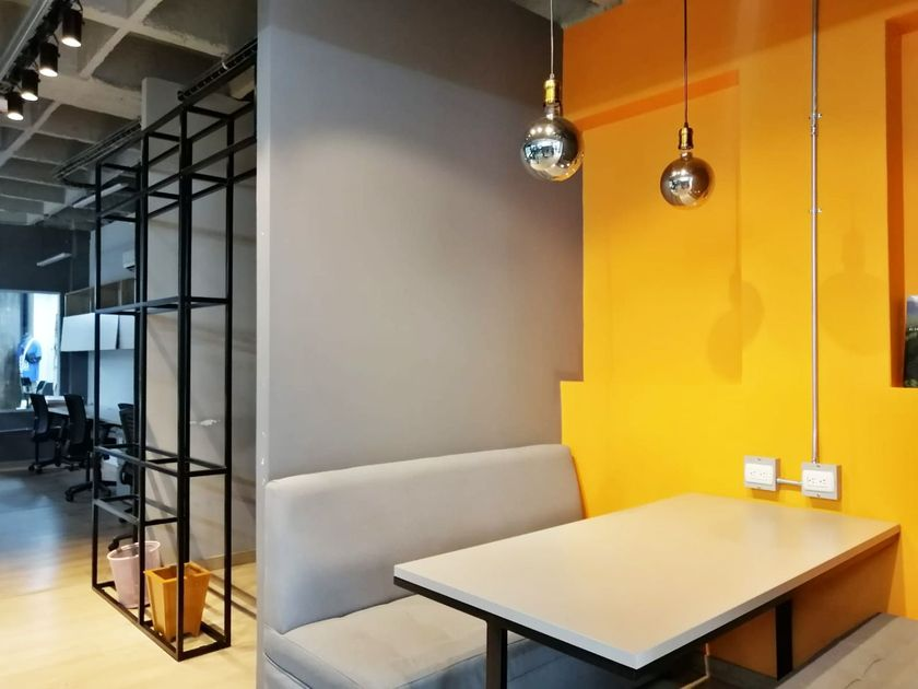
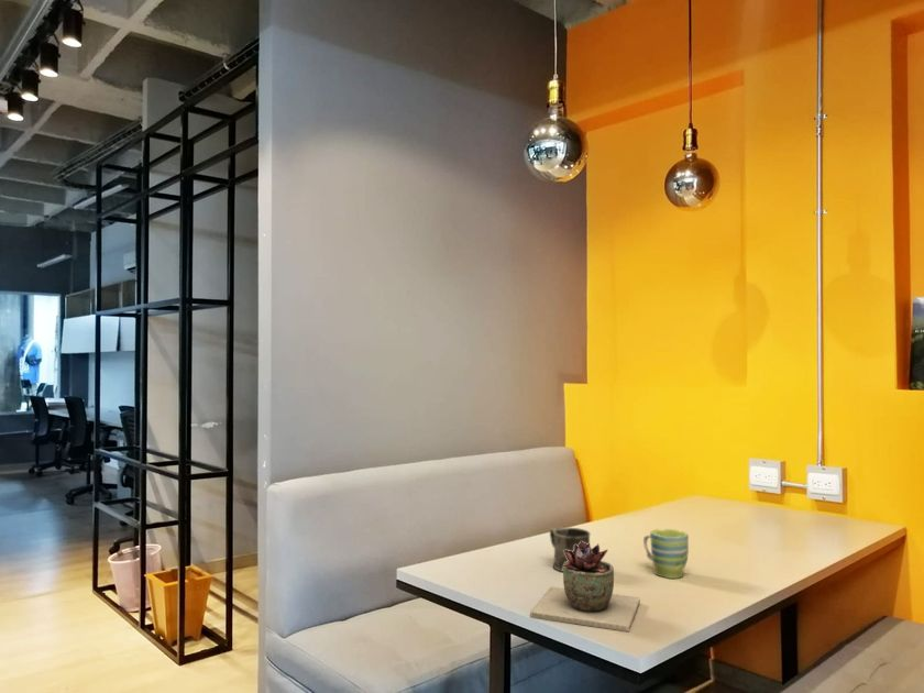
+ succulent plant (586, 575)
+ mug (663, 551)
+ mug (568, 548)
